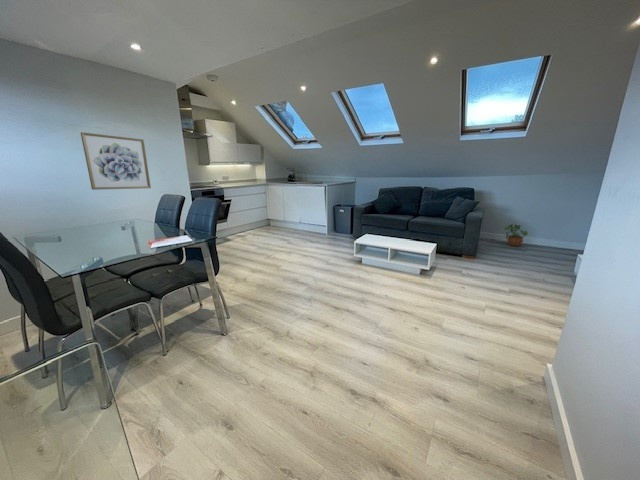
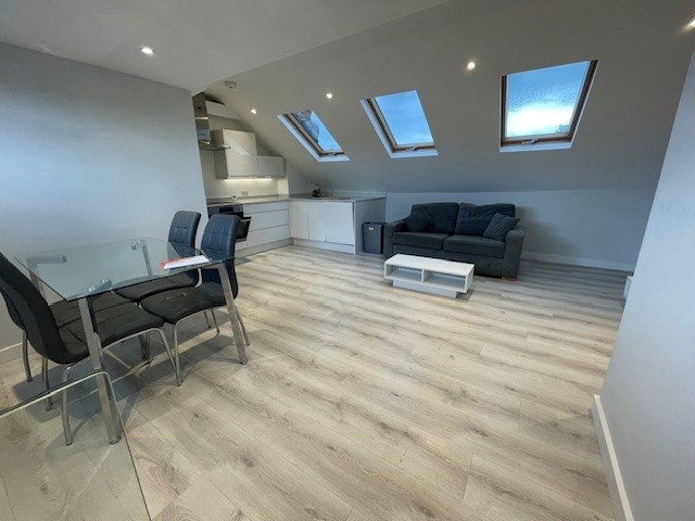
- wall art (119, 163)
- potted plant (514, 233)
